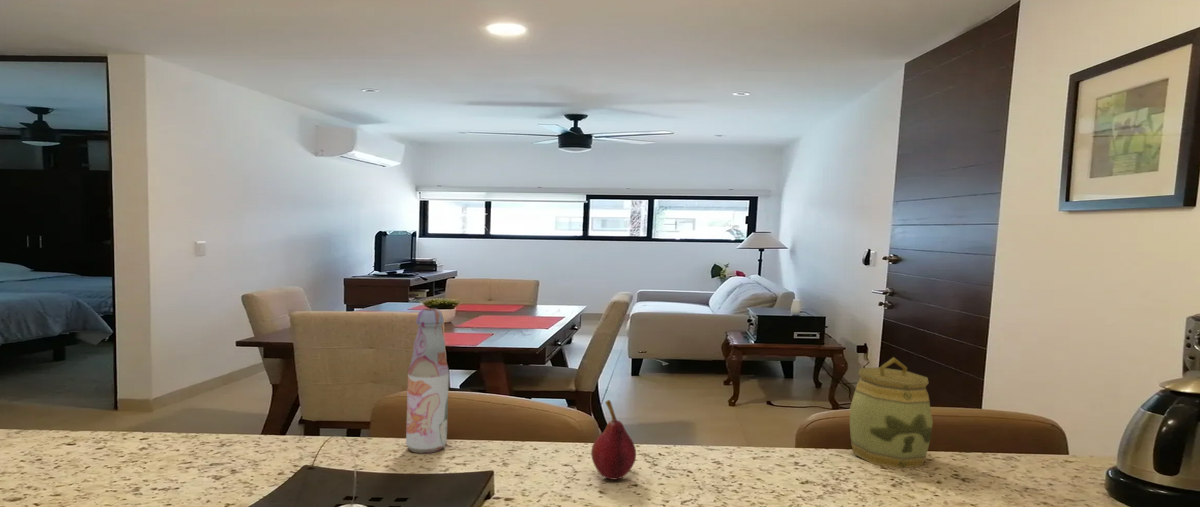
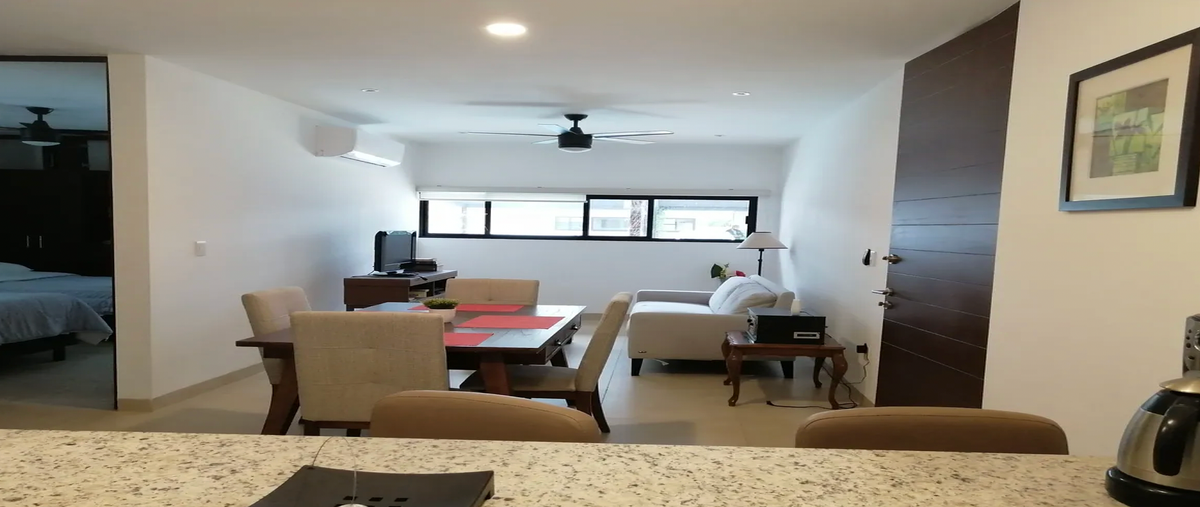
- bottle (428, 378)
- jar (890, 407)
- fruit (614, 438)
